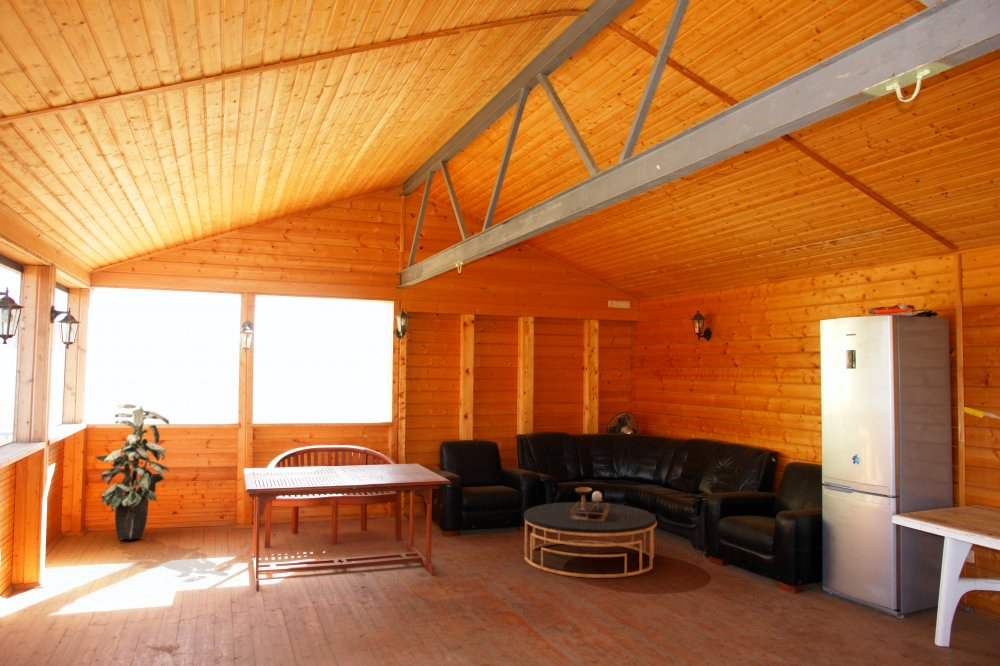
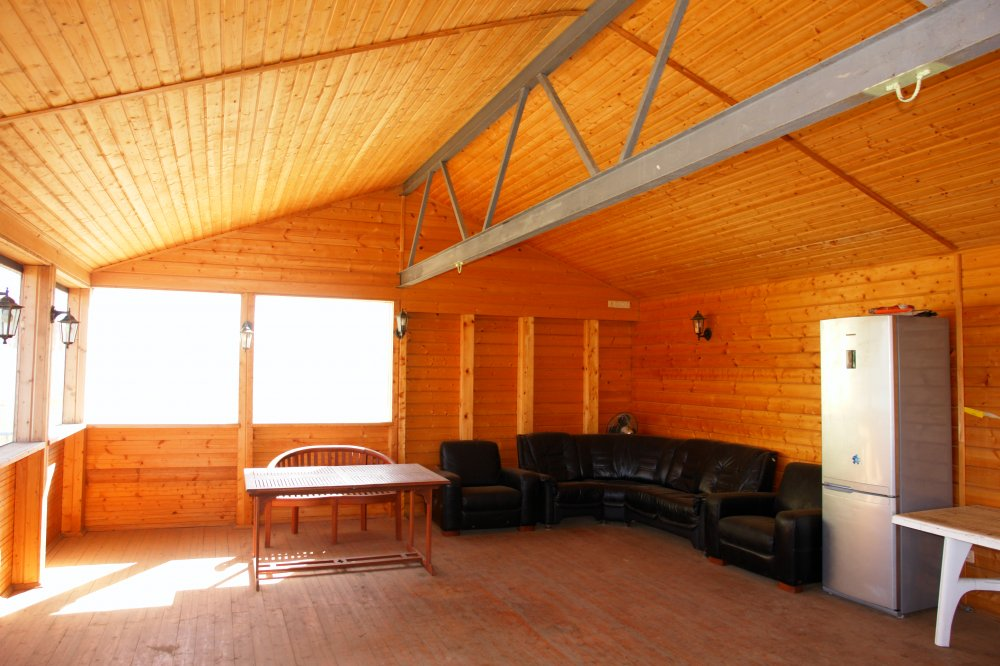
- coffee table (589, 524)
- indoor plant (130, 470)
